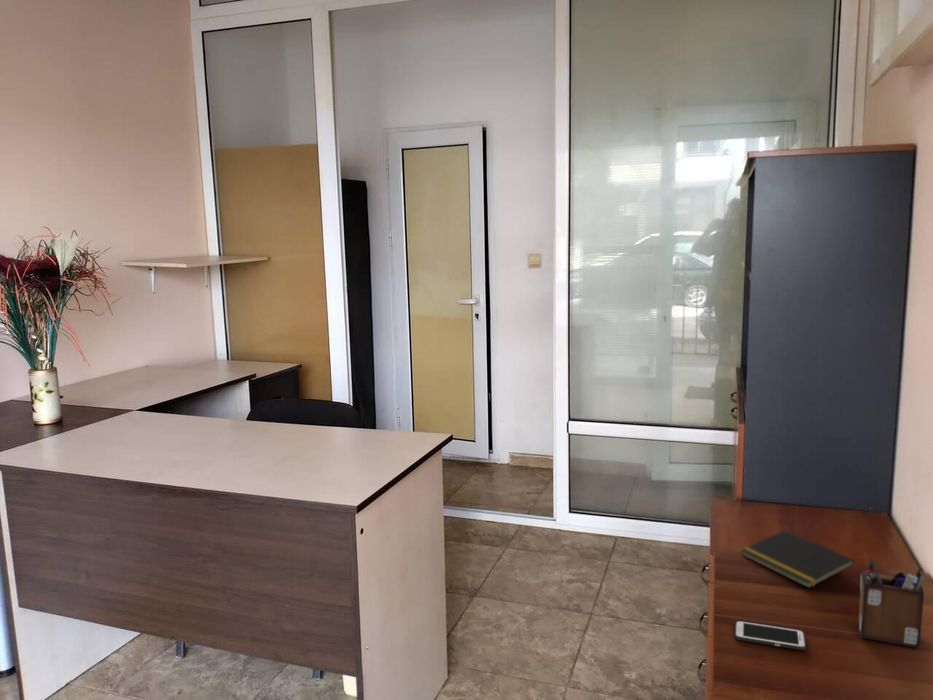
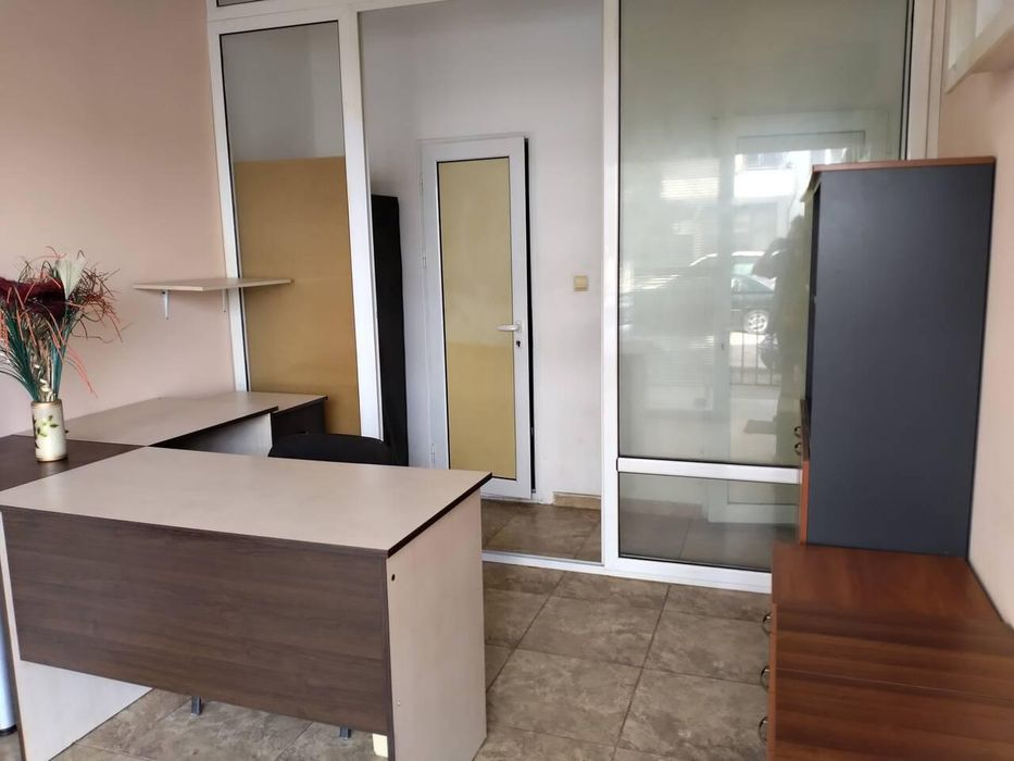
- notepad (795, 557)
- desk organizer (890, 597)
- cell phone (769, 635)
